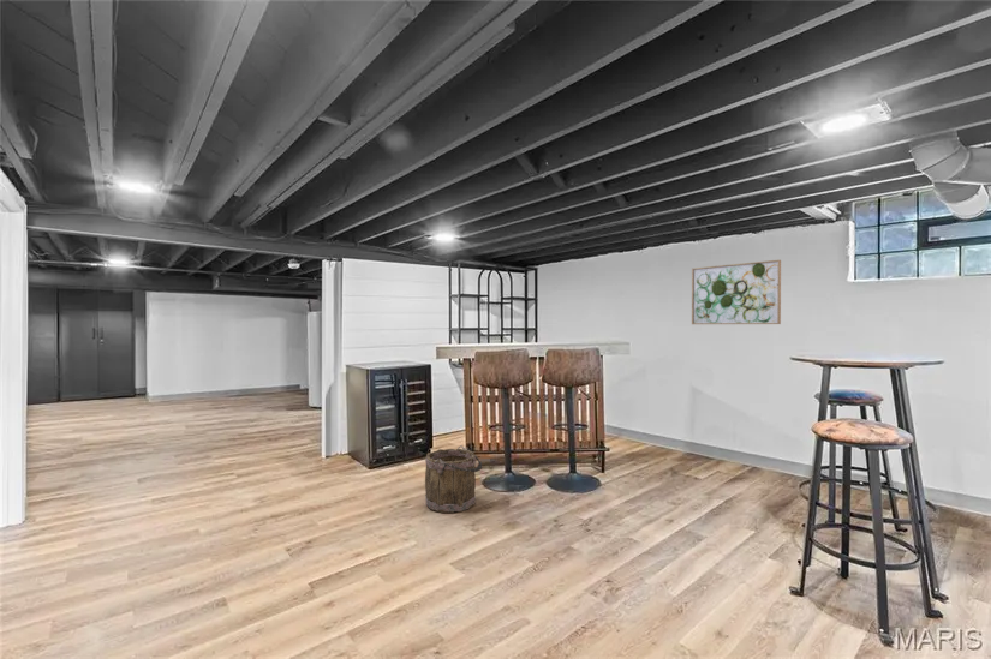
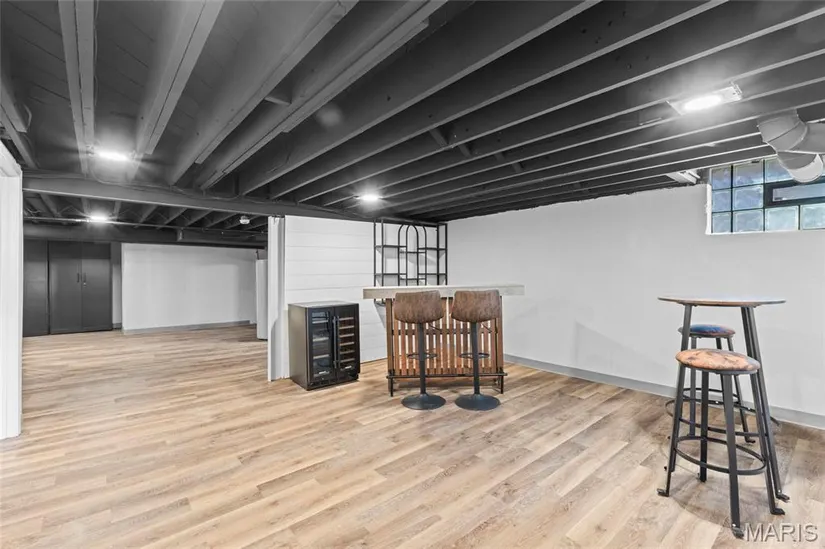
- bucket (454, 477)
- wall art (733, 294)
